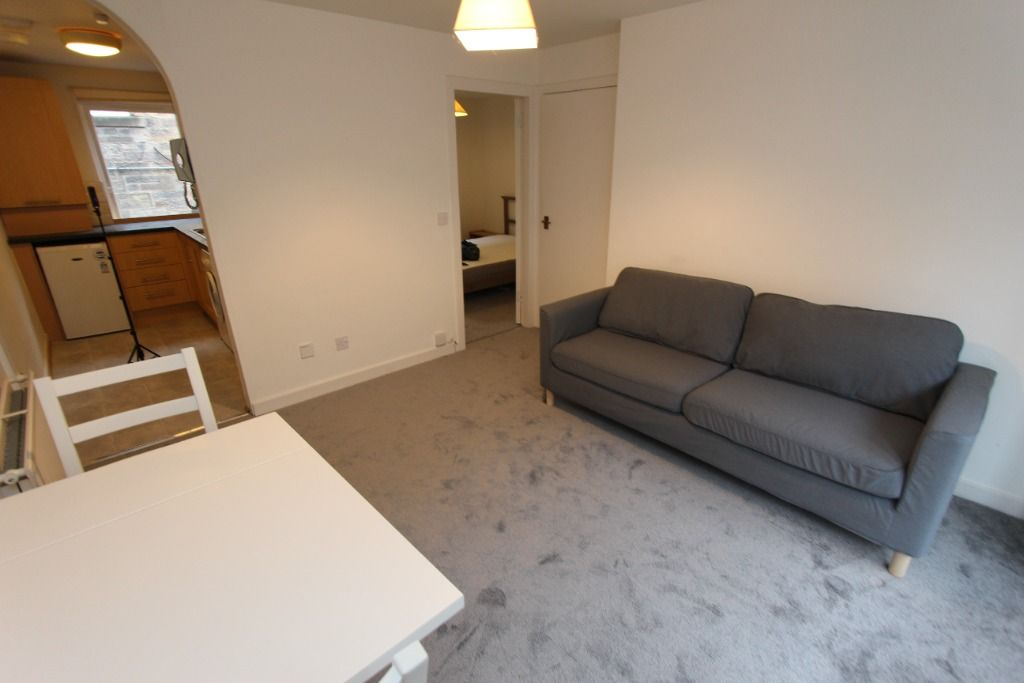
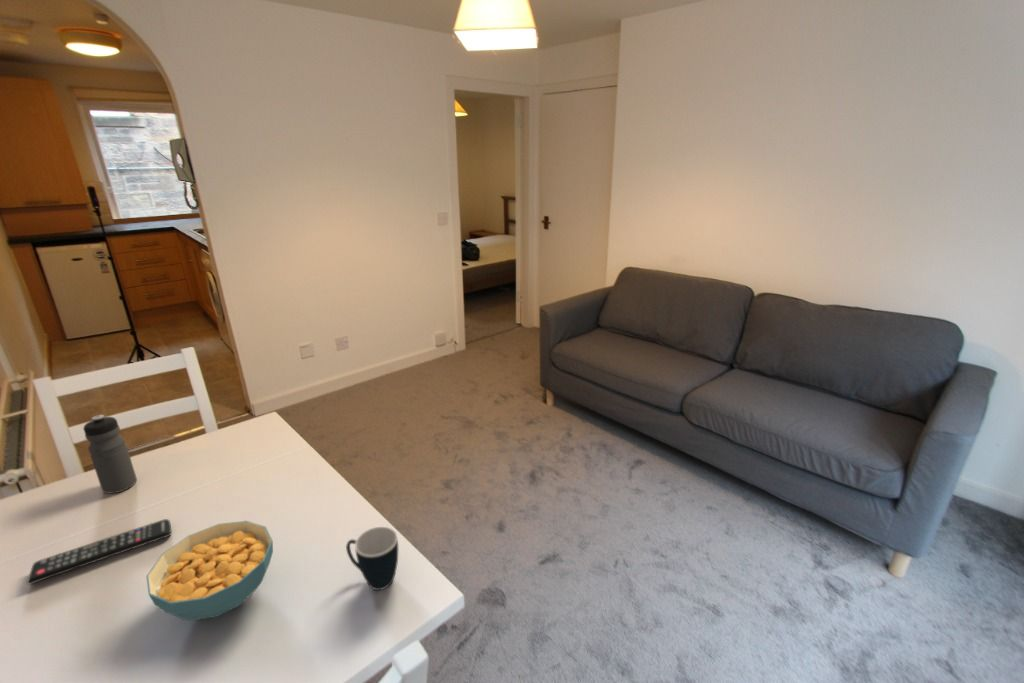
+ cereal bowl (217, 578)
+ water bottle (109, 452)
+ remote control (104, 550)
+ mug (371, 559)
